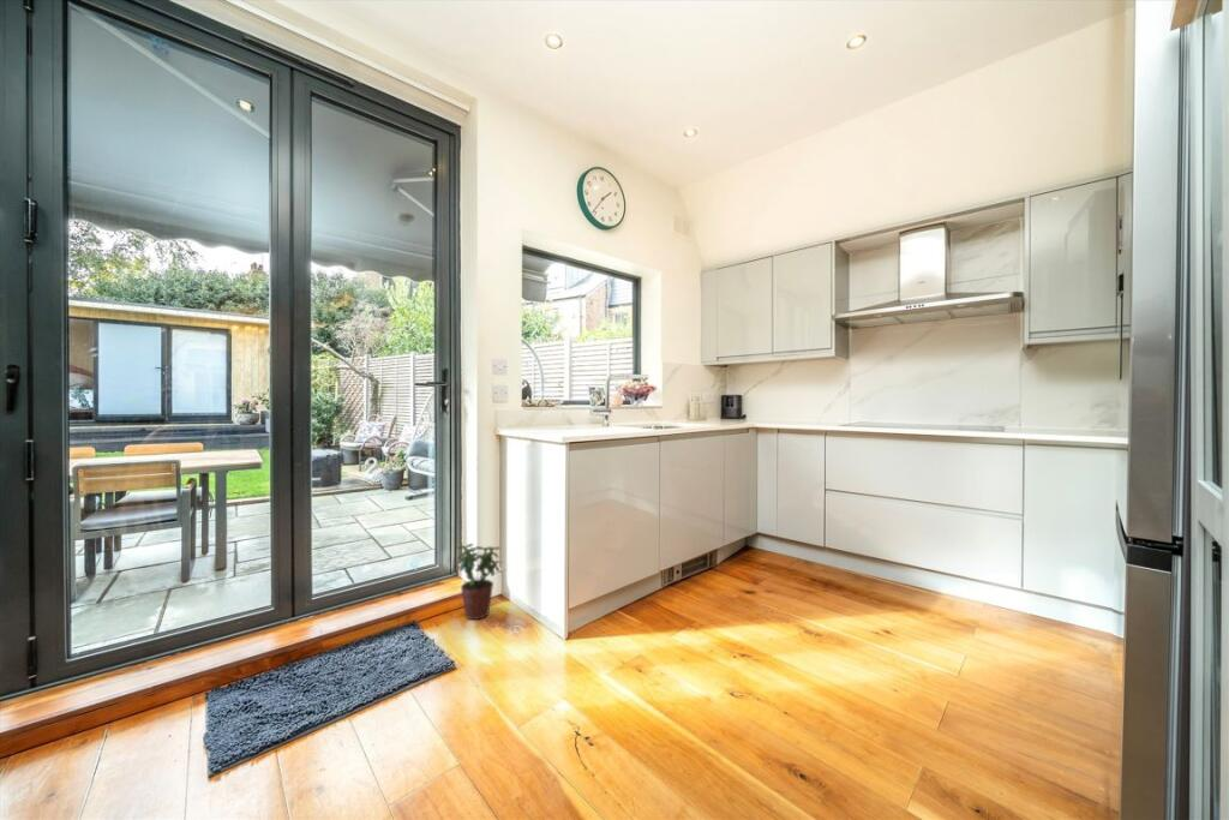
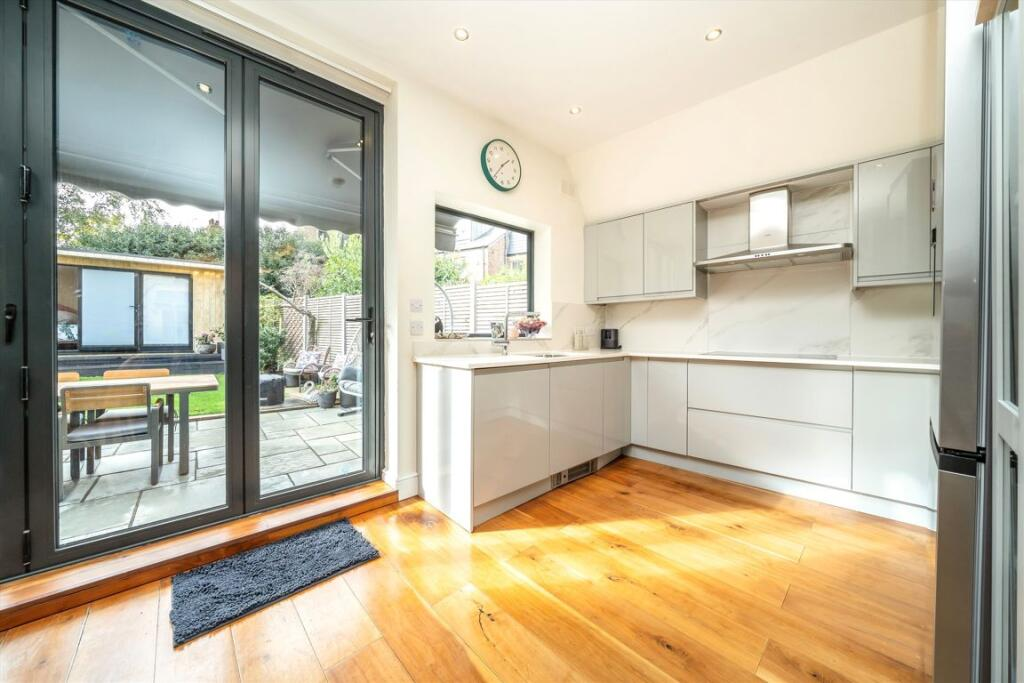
- potted plant (473, 577)
